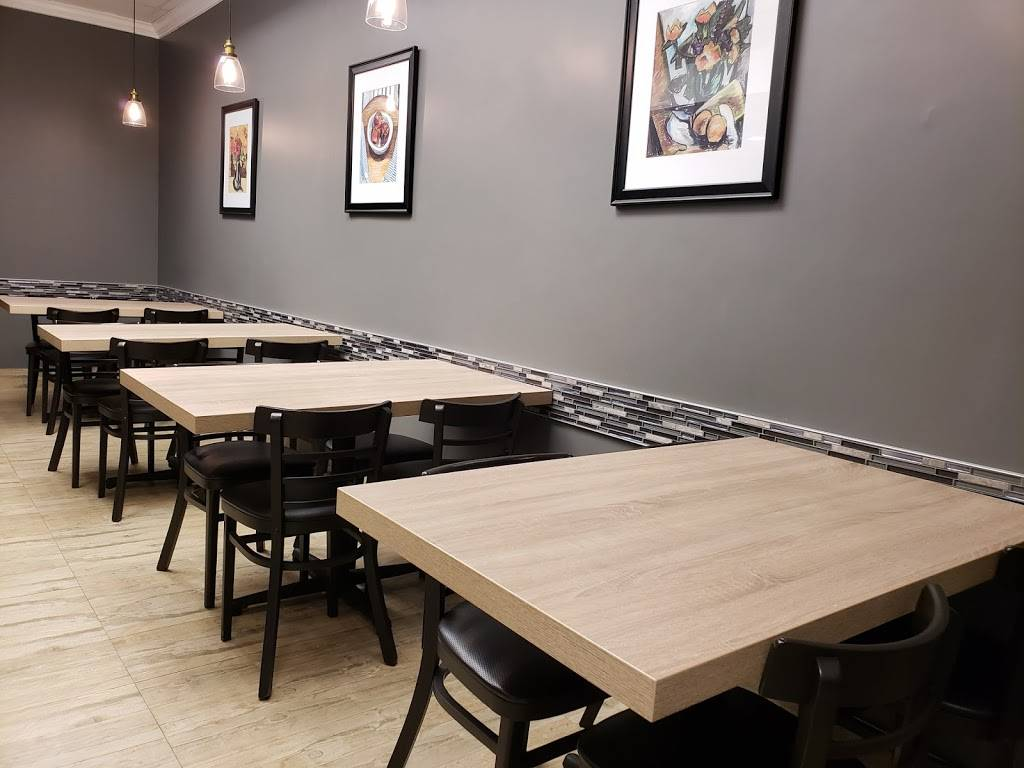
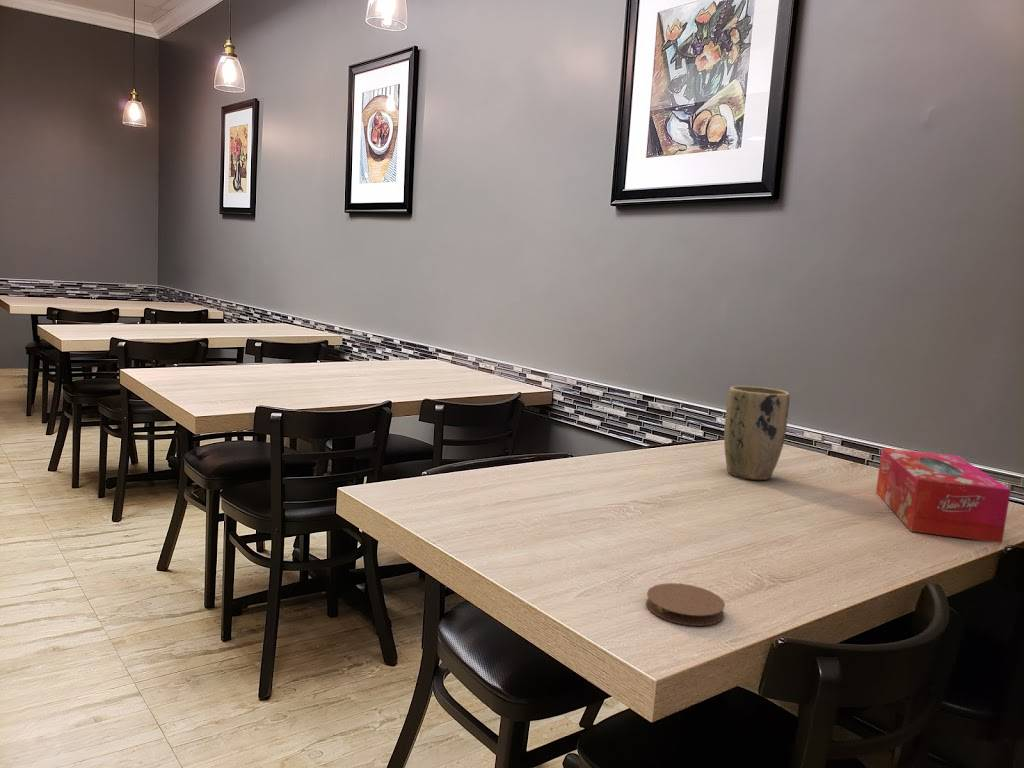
+ coaster (685, 603)
+ tissue box (936, 490)
+ plant pot (754, 432)
